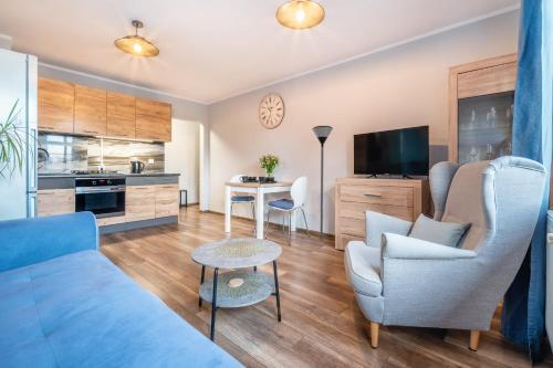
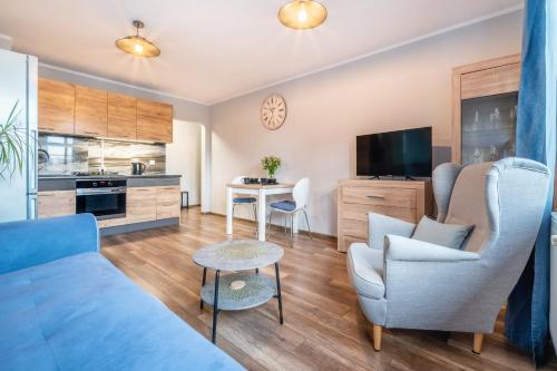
- floor lamp (322, 182)
